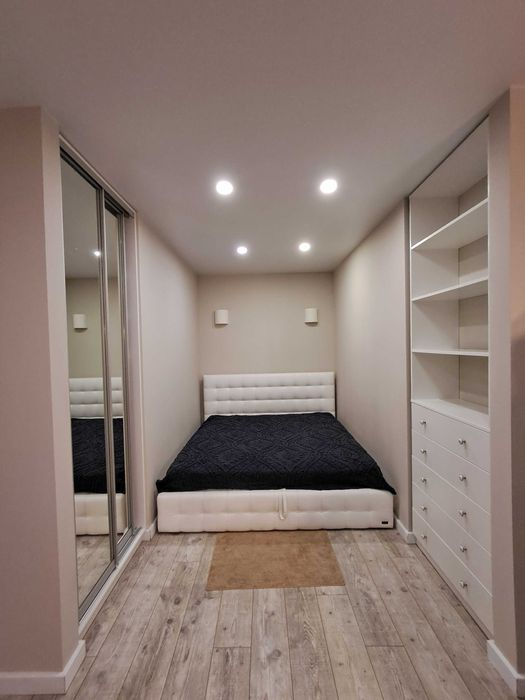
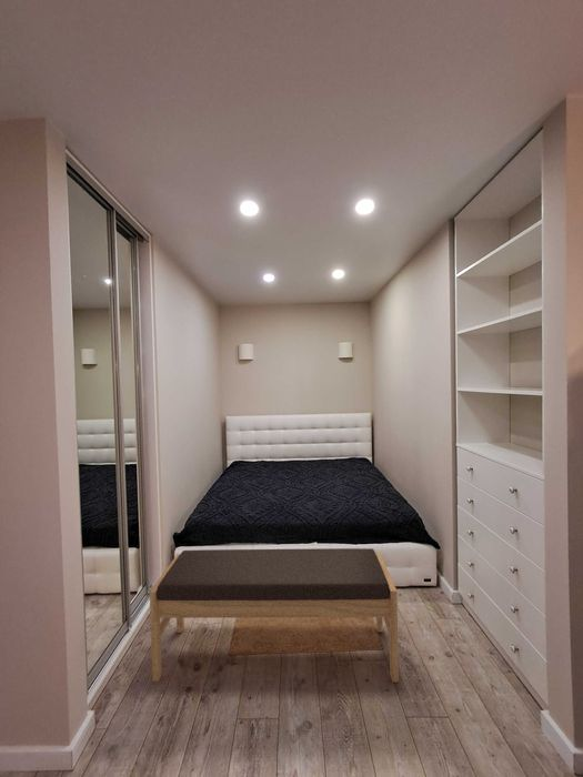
+ bench (275, 607)
